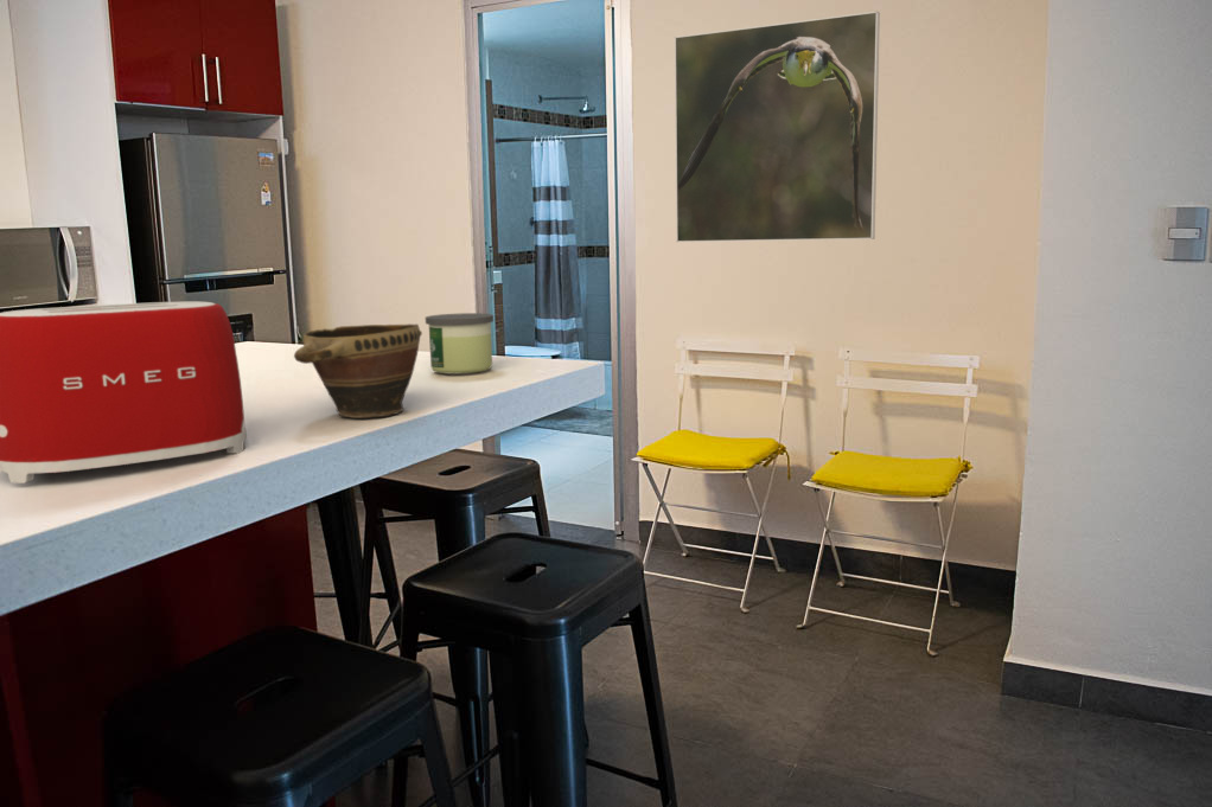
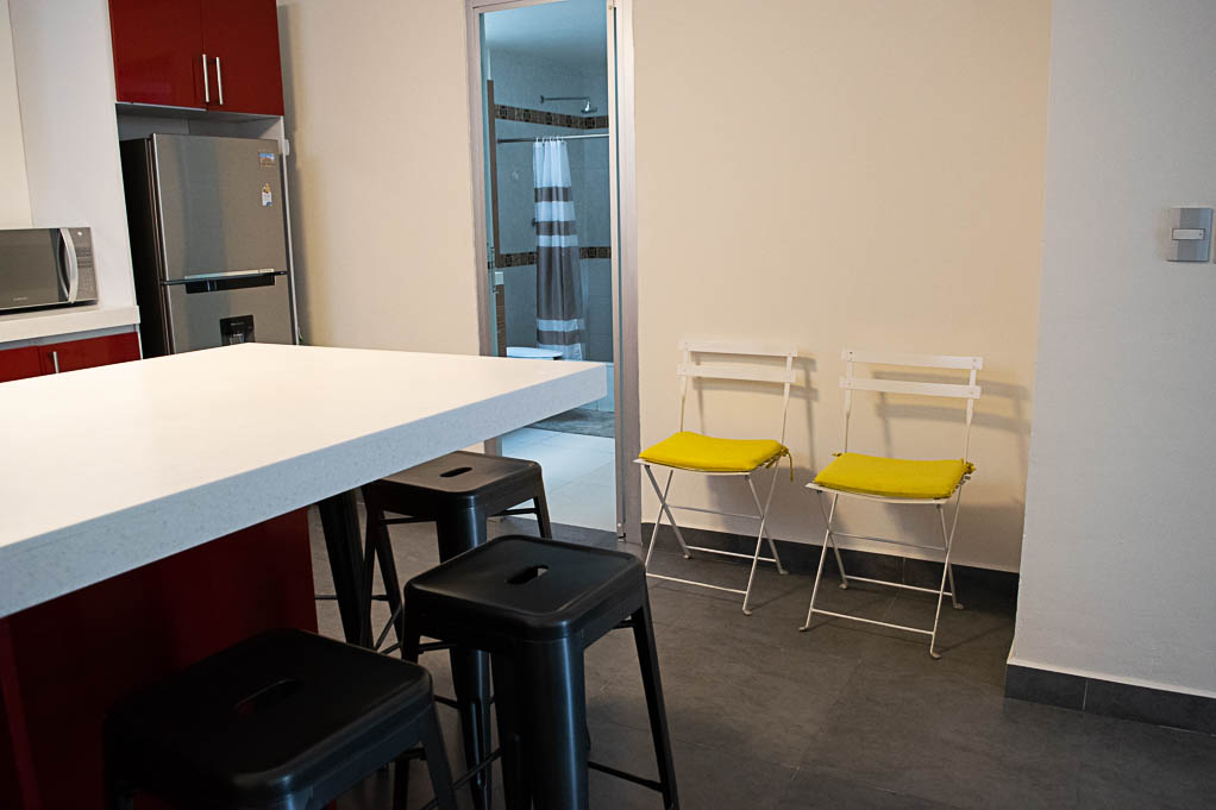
- bowl (364, 370)
- candle (460, 342)
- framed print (771, 134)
- toaster (111, 384)
